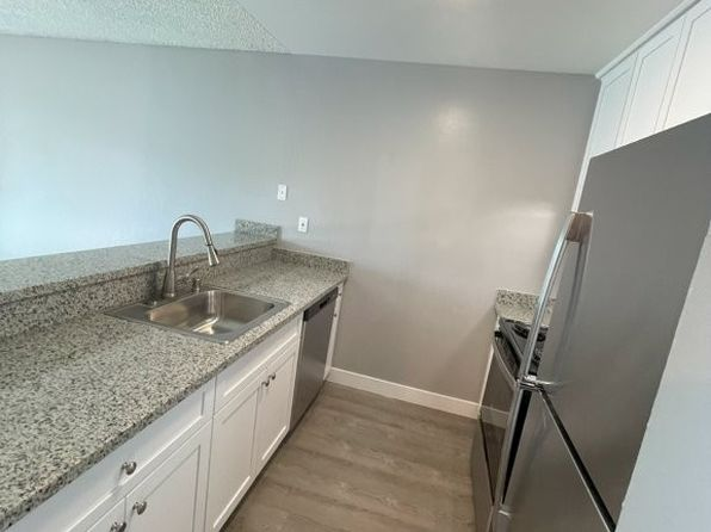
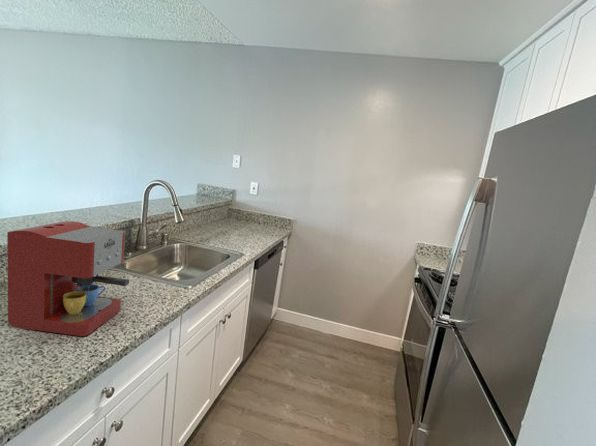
+ coffee maker (70, 273)
